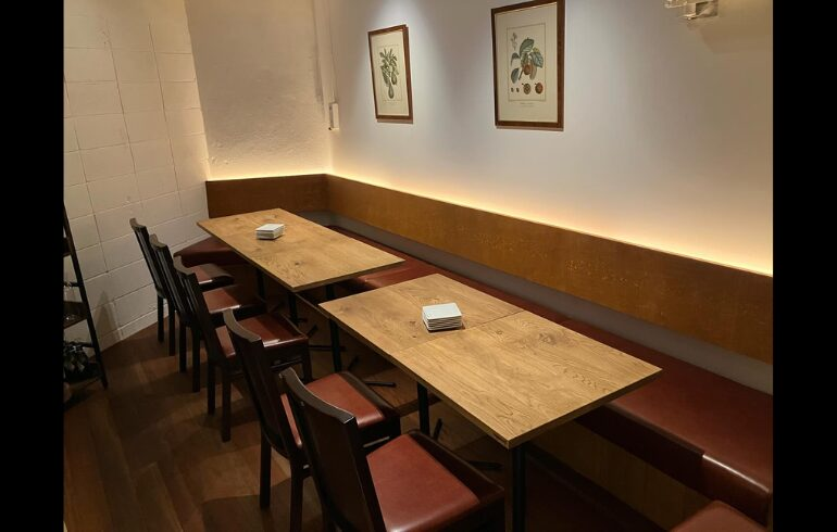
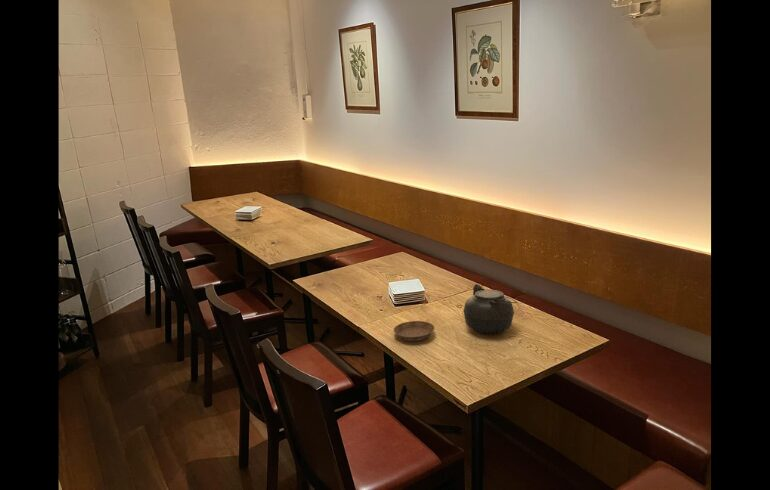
+ teapot (486, 309)
+ saucer (414, 331)
